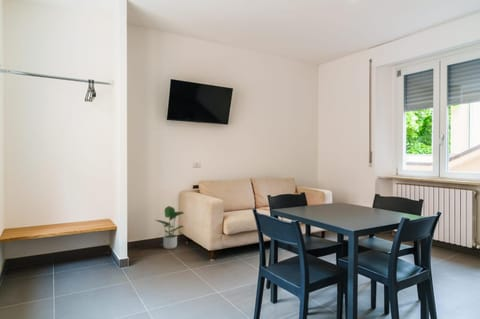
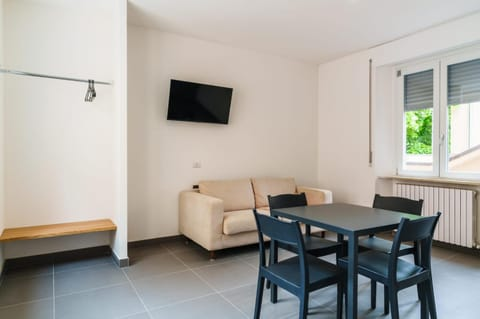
- potted plant (169, 228)
